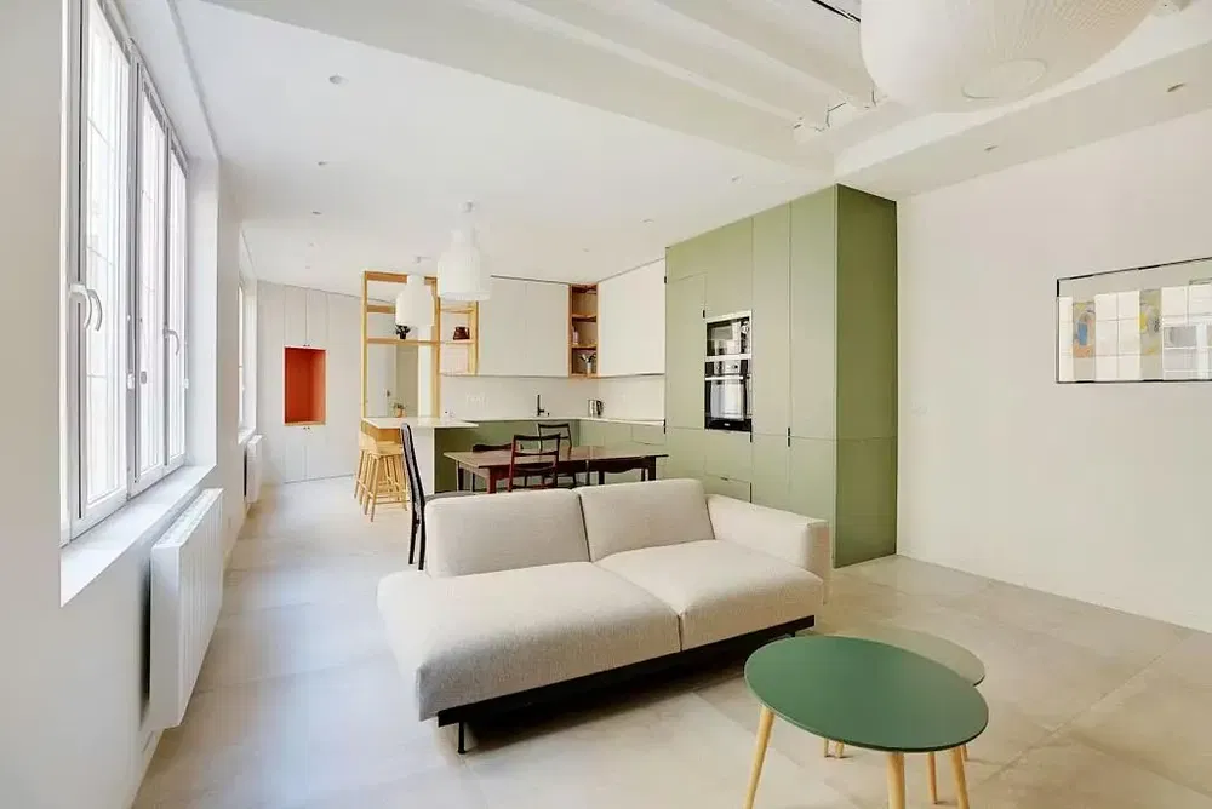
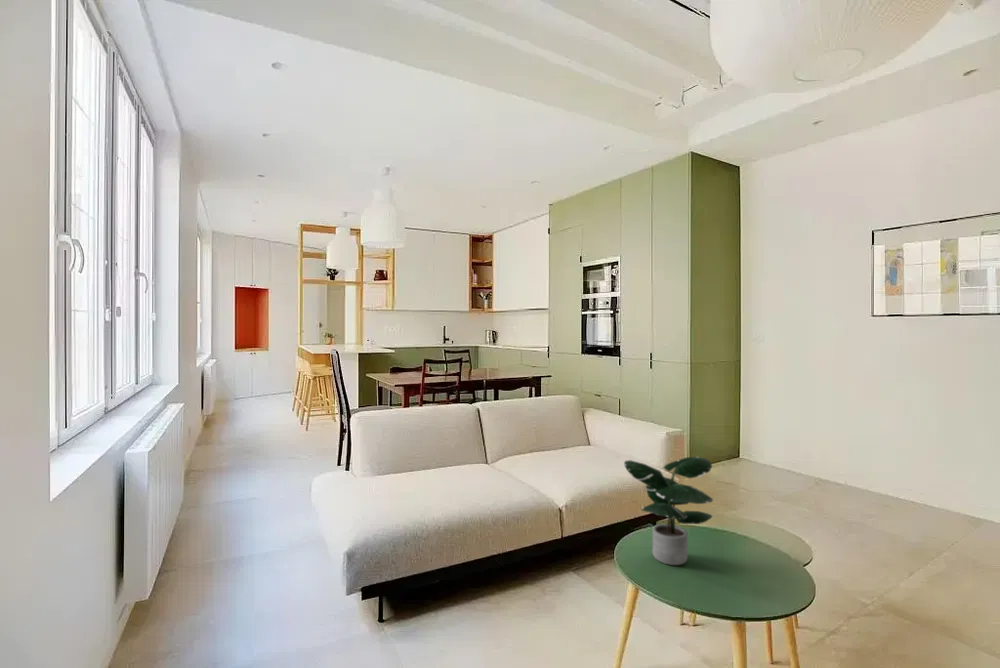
+ potted plant (674, 511)
